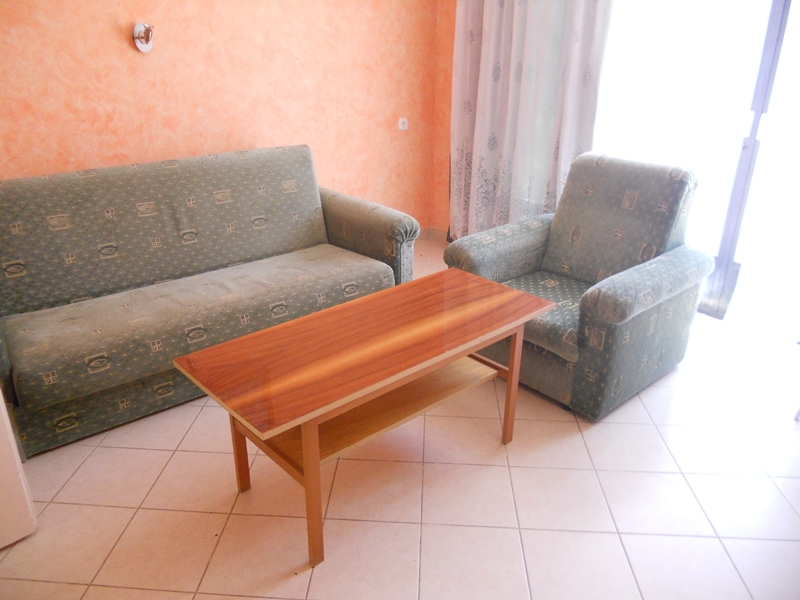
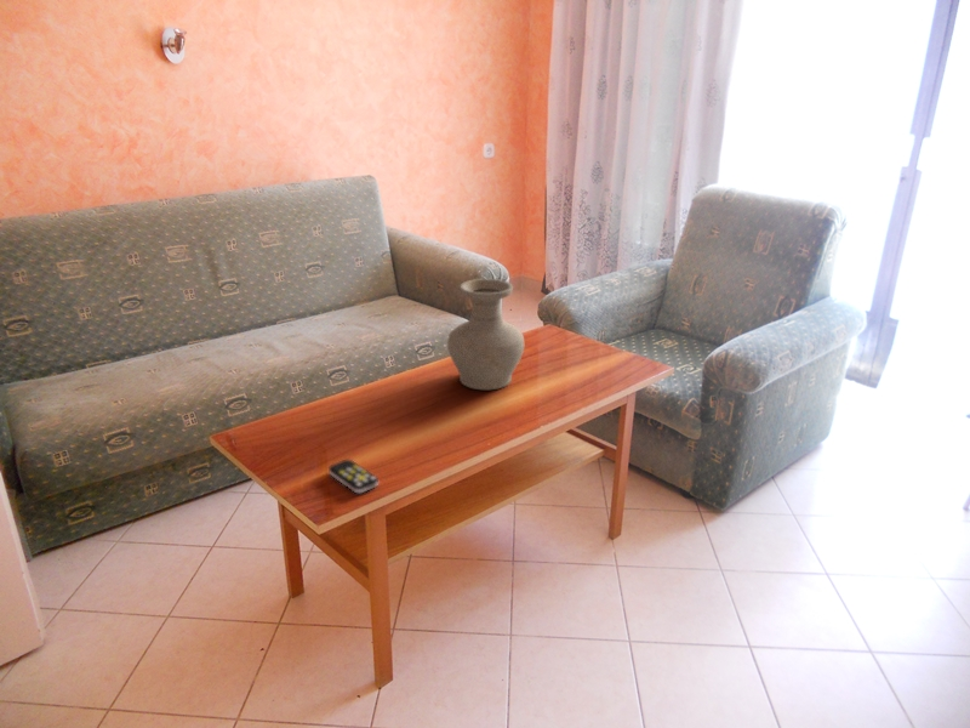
+ vase (485, 334)
+ remote control (353, 474)
